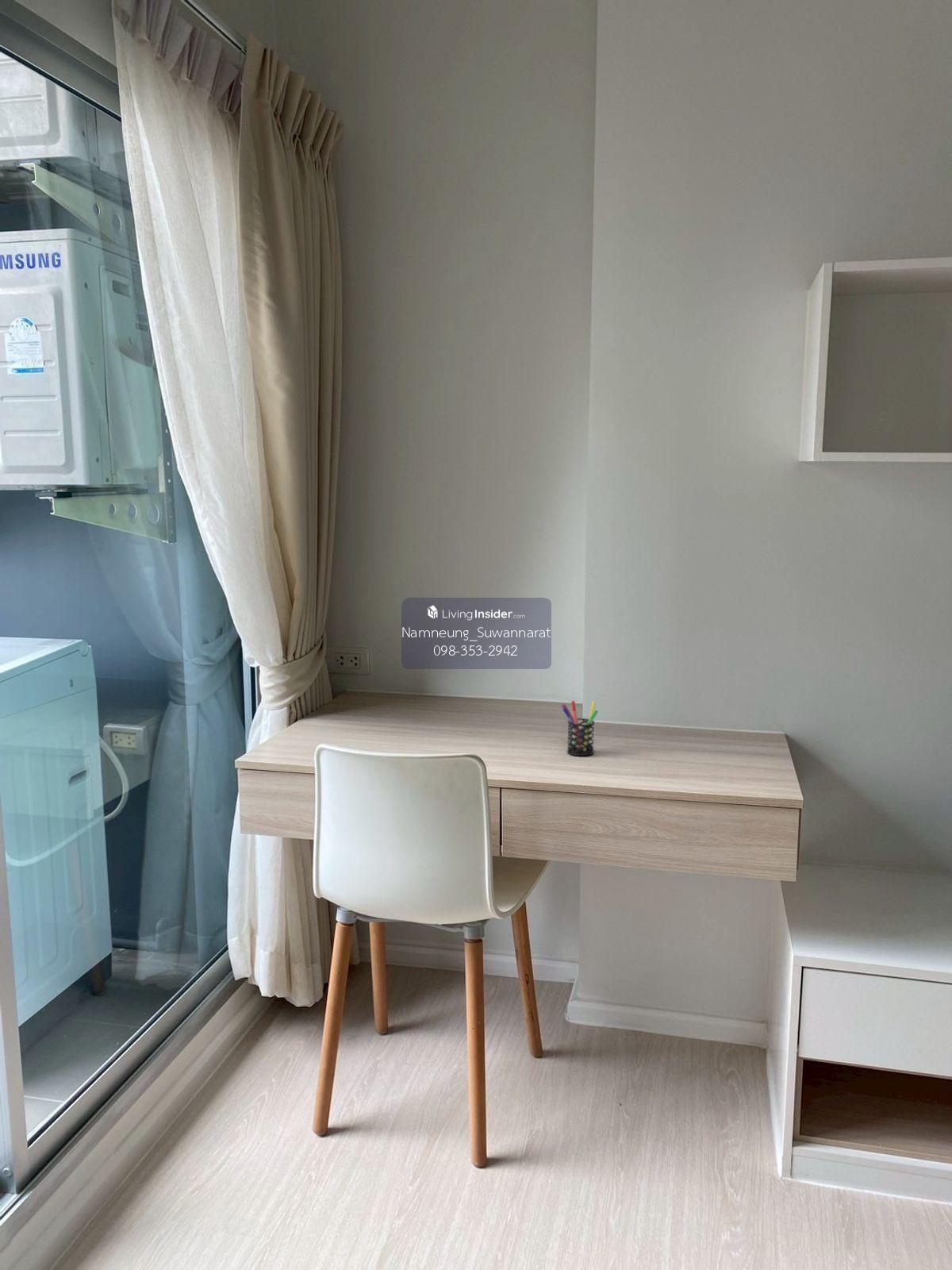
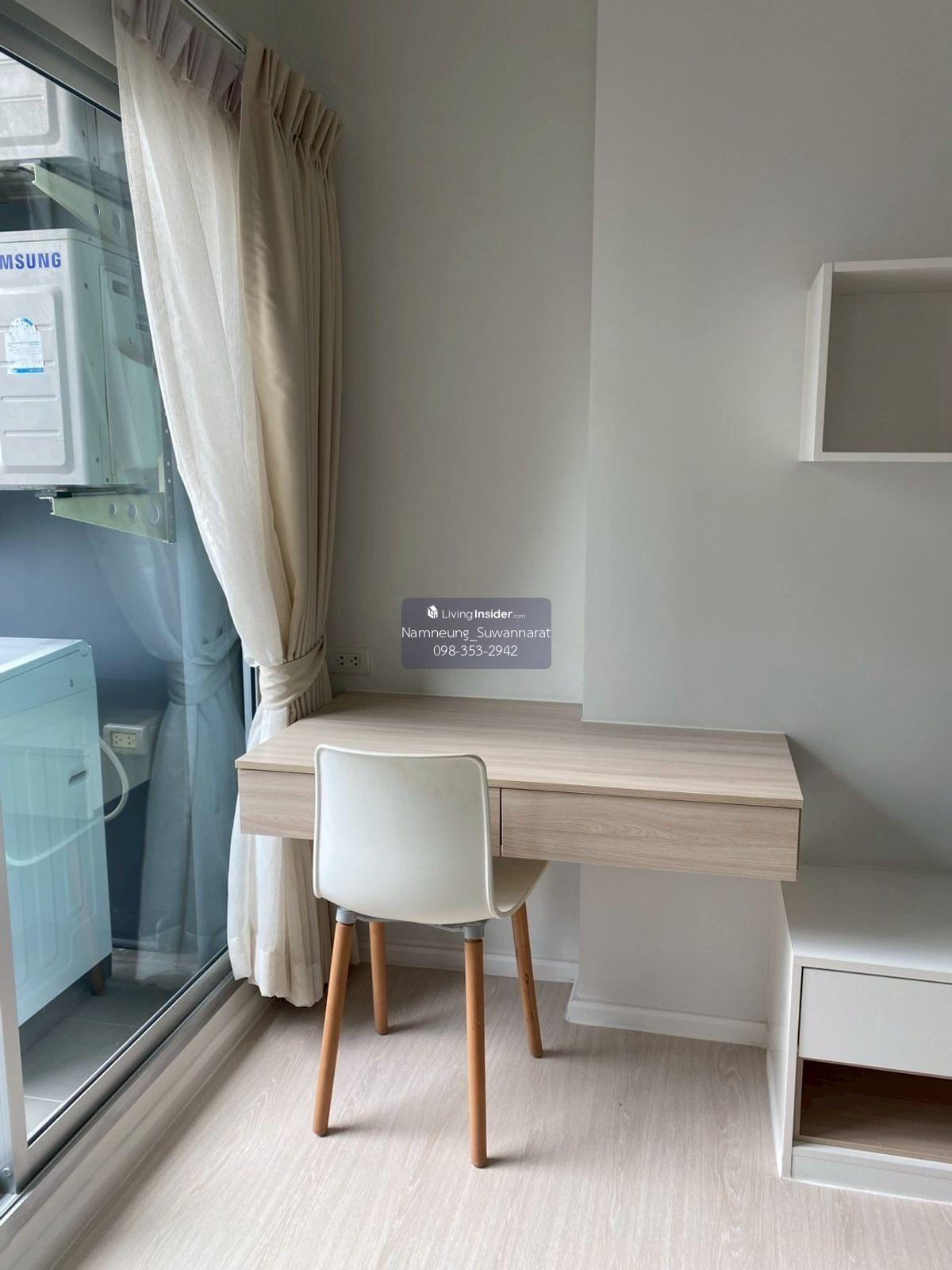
- pen holder (582, 726)
